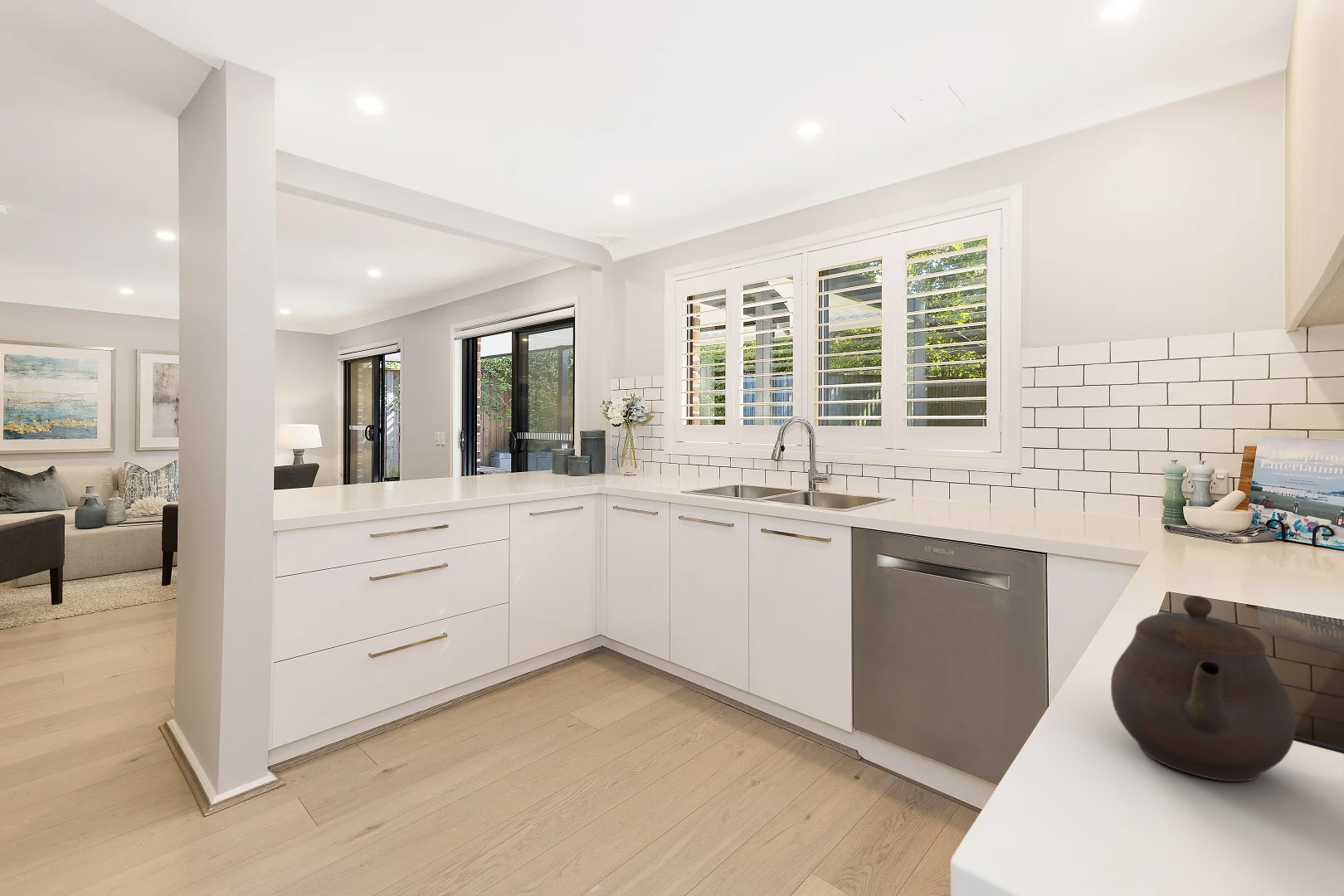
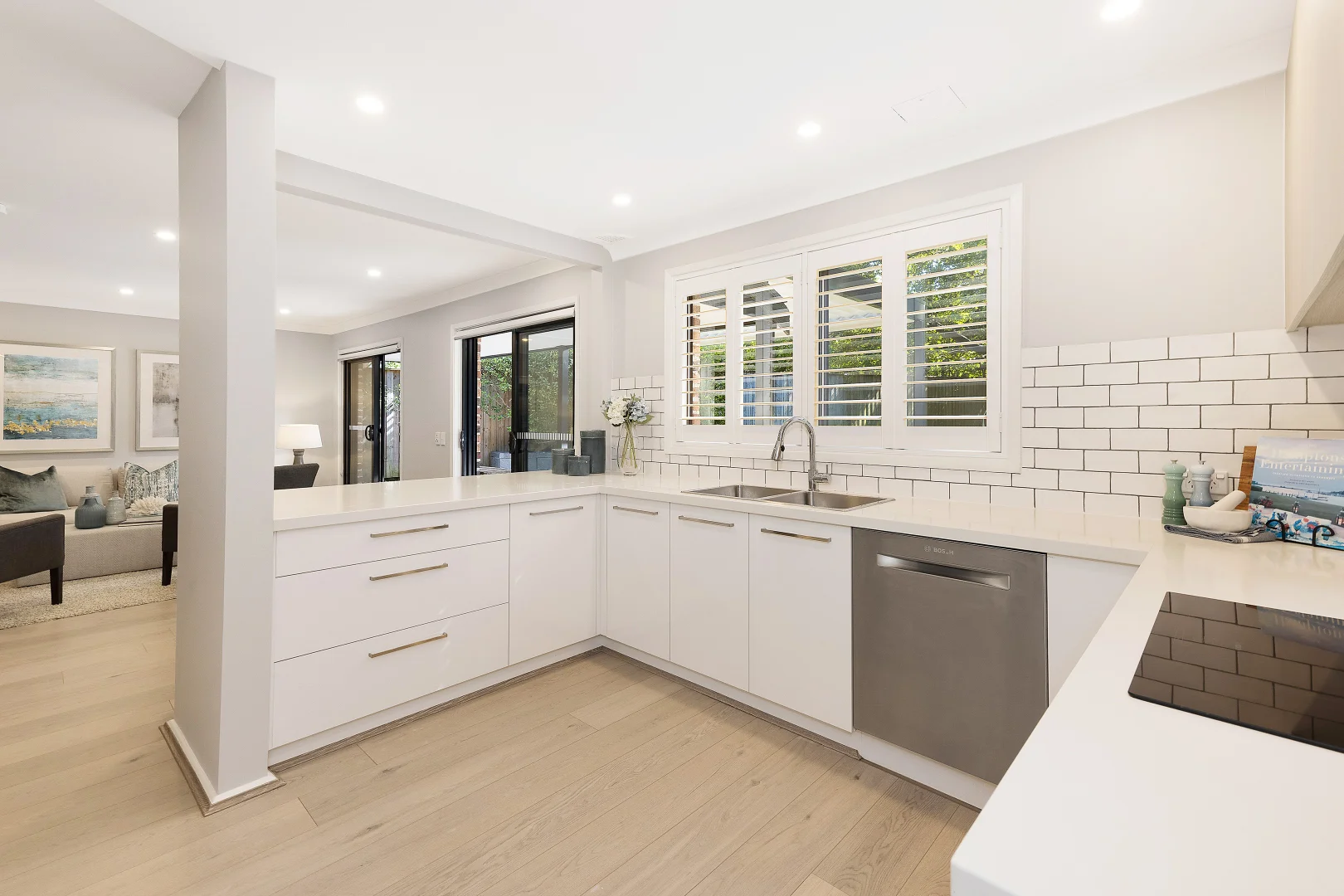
- teapot (1197, 674)
